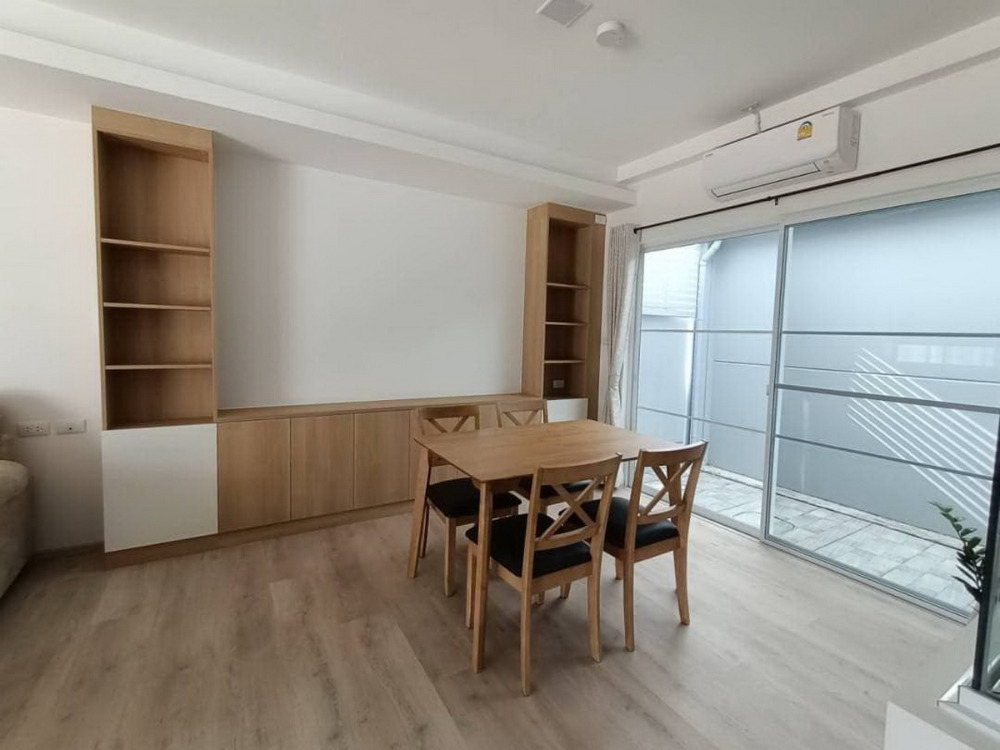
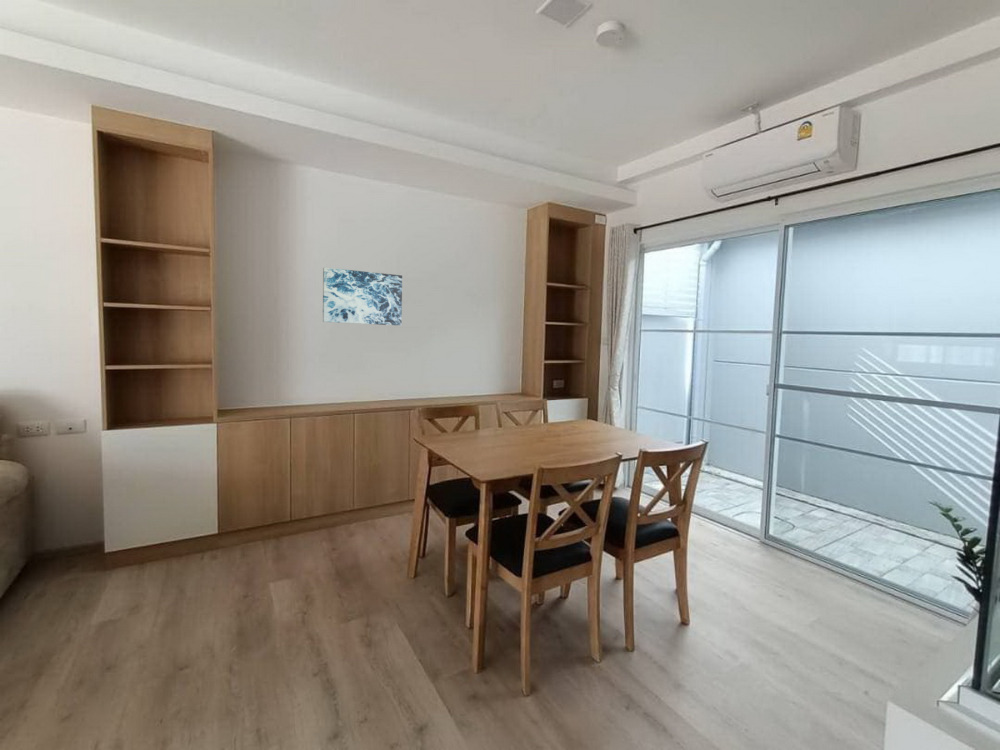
+ wall art (363, 297)
